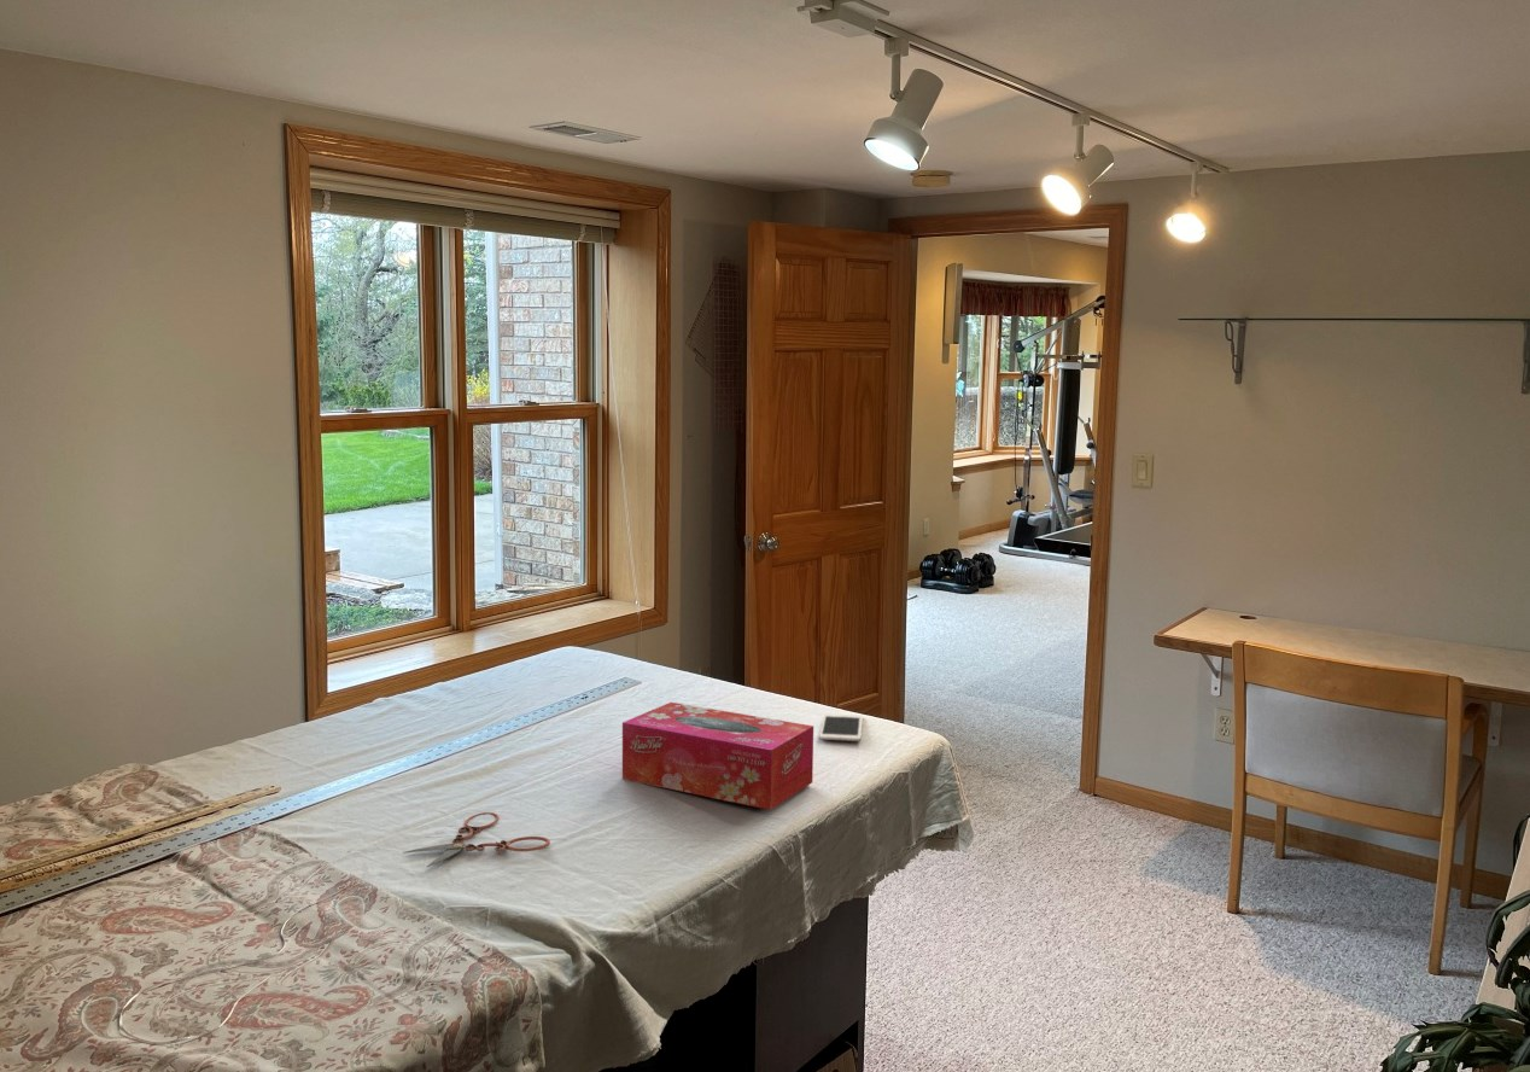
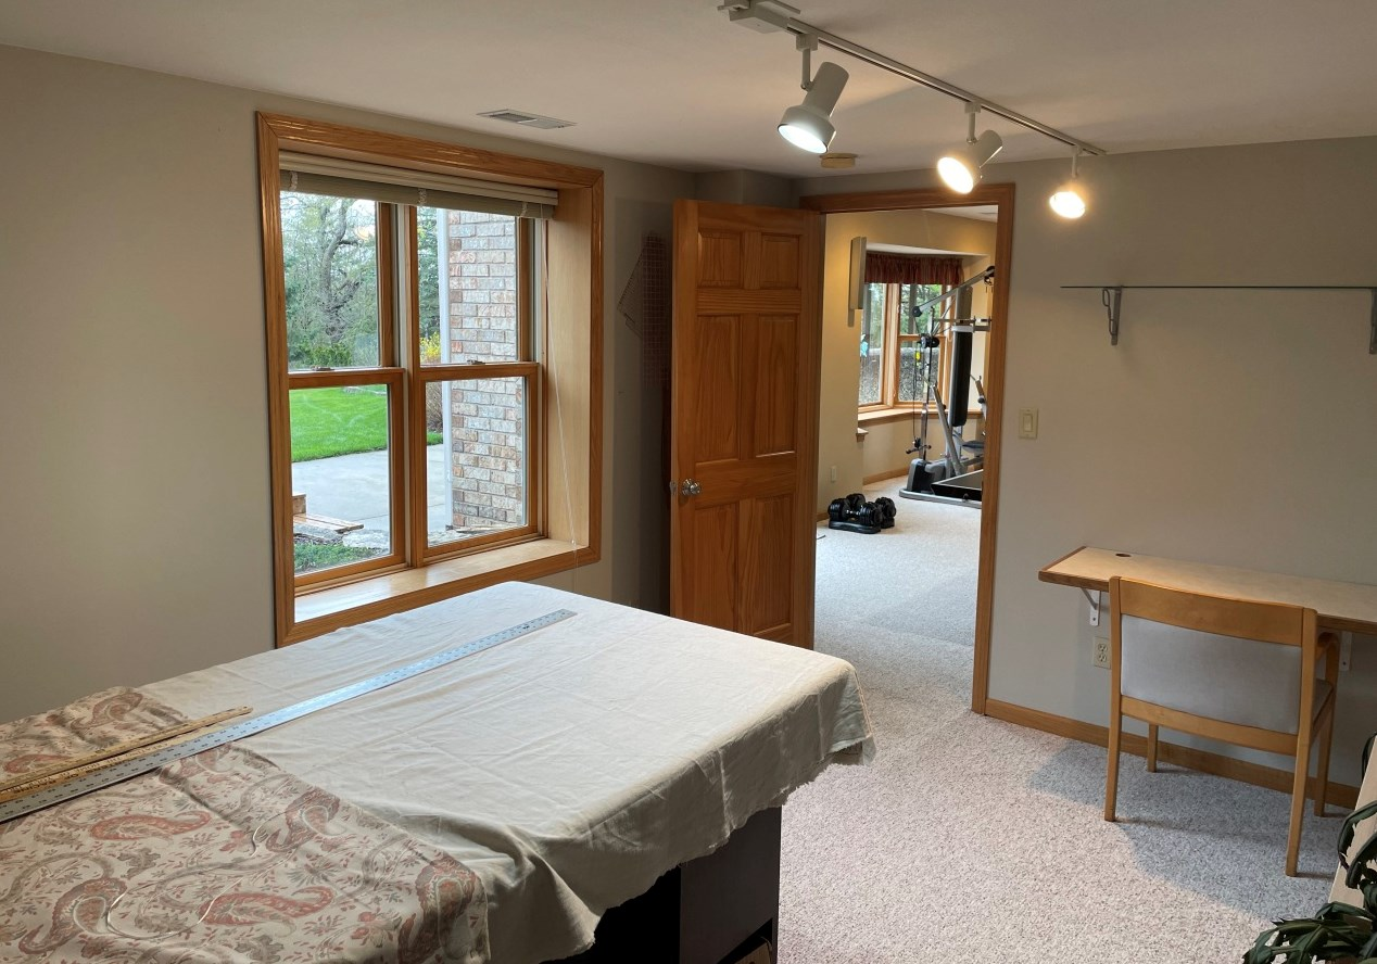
- cell phone (841, 726)
- shears (469, 844)
- tissue box (717, 752)
